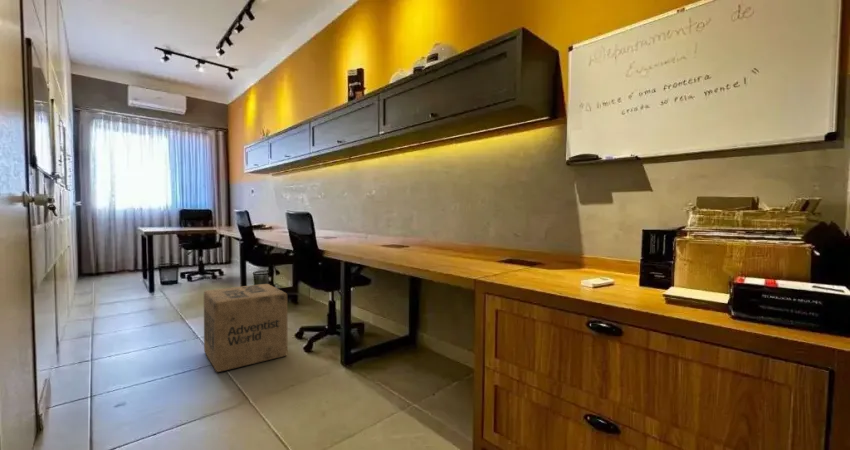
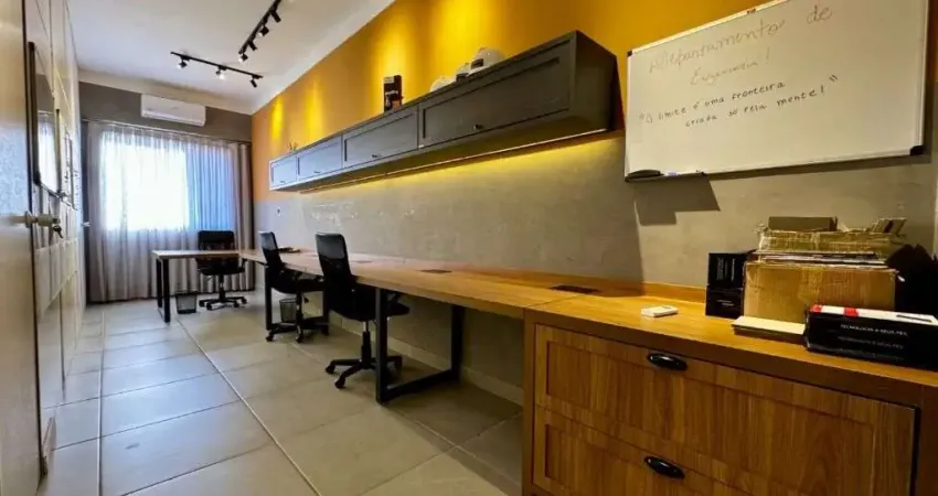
- cardboard box (245, 322)
